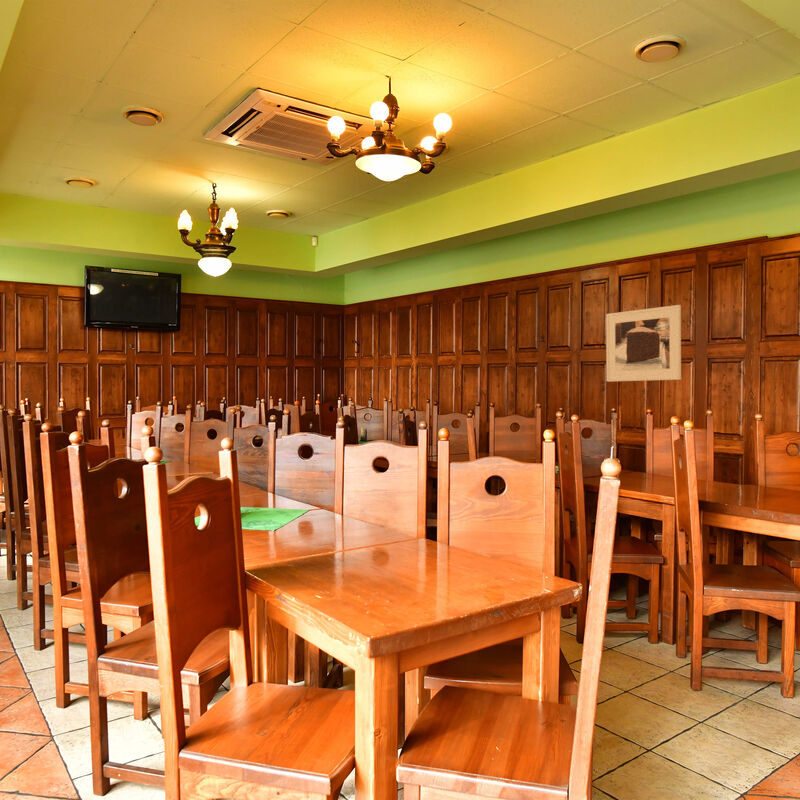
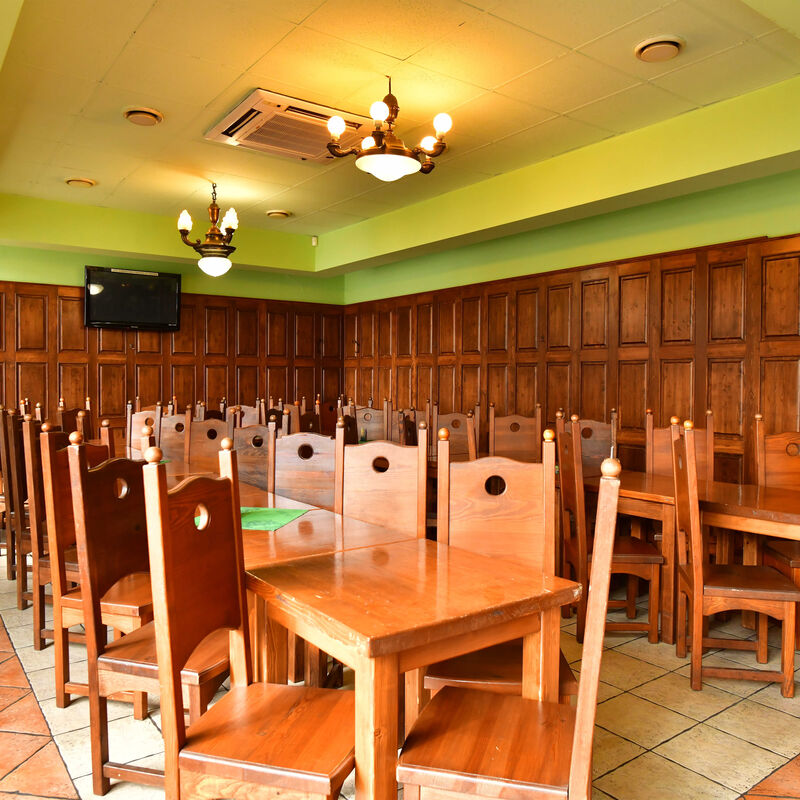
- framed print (641, 345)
